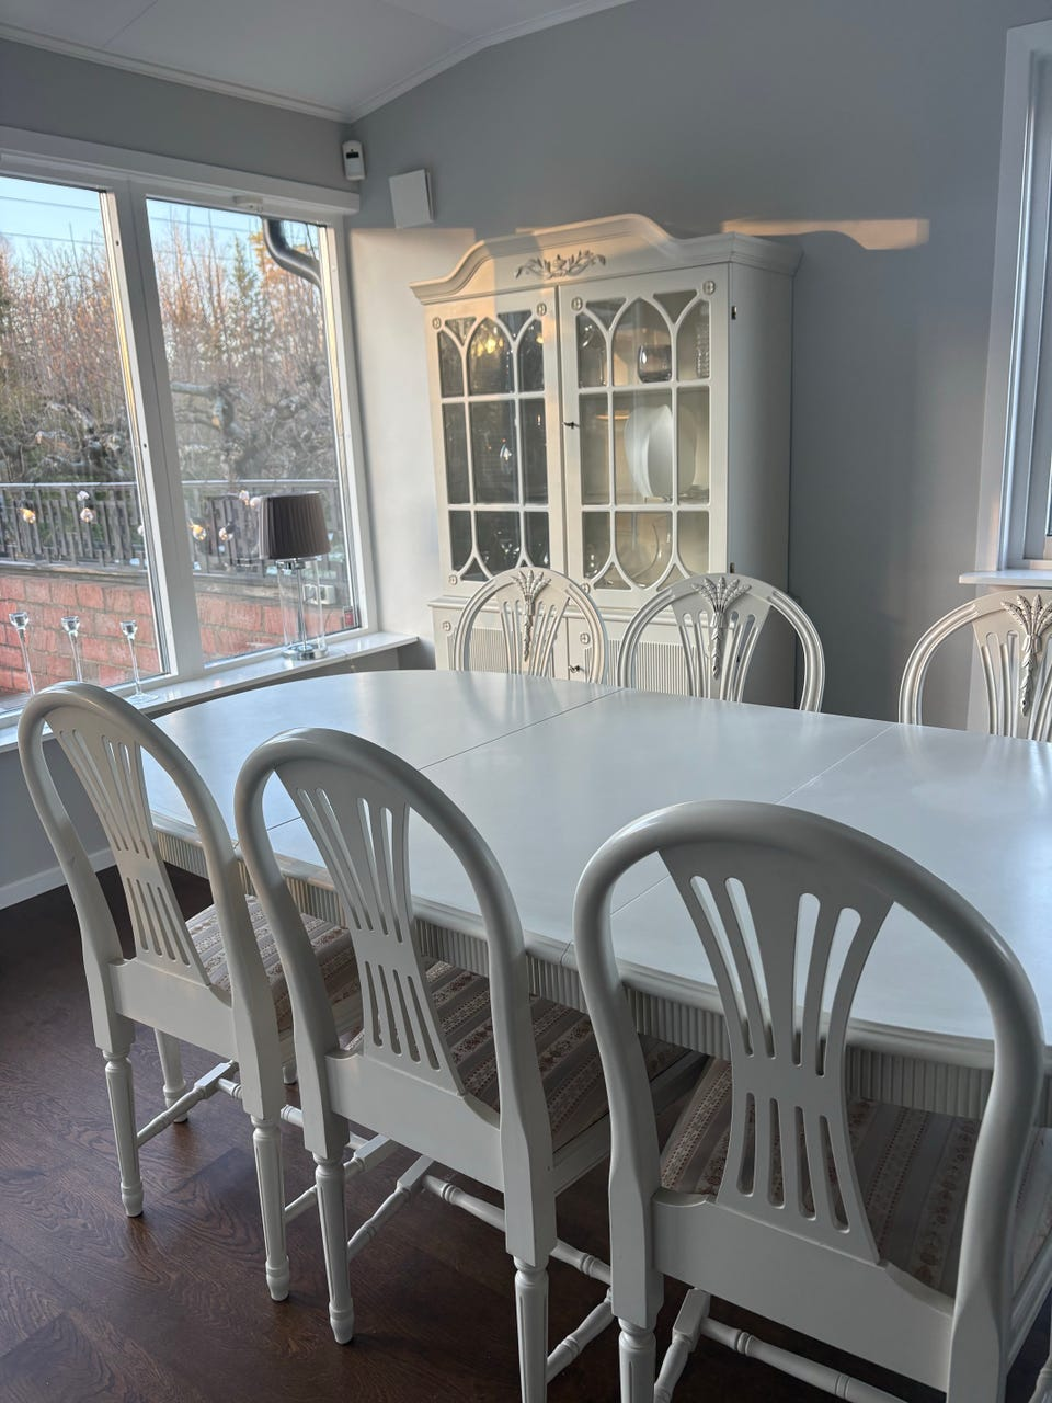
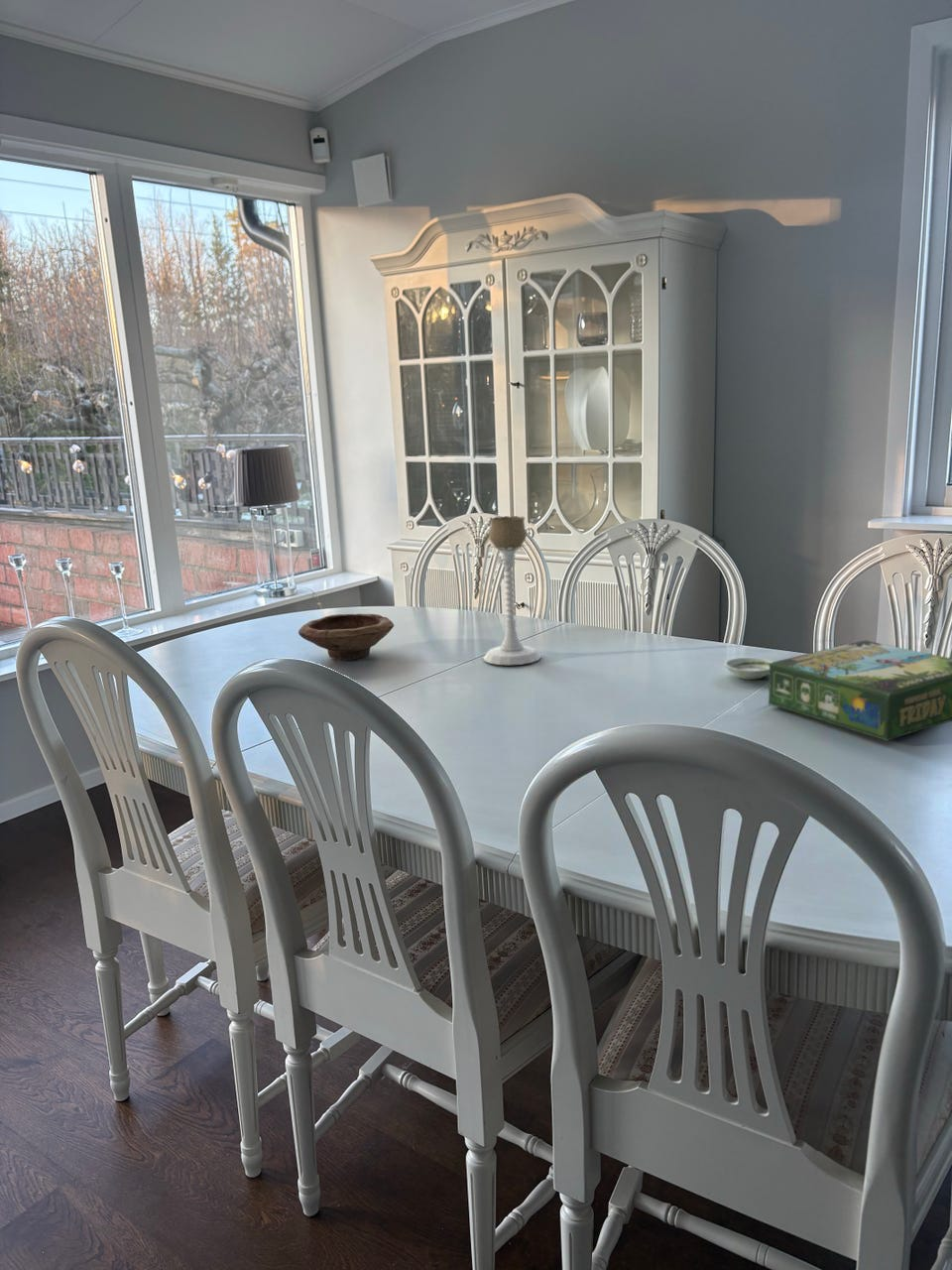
+ saucer (750, 670)
+ board game (874, 686)
+ candle holder (509, 588)
+ bowl (347, 638)
